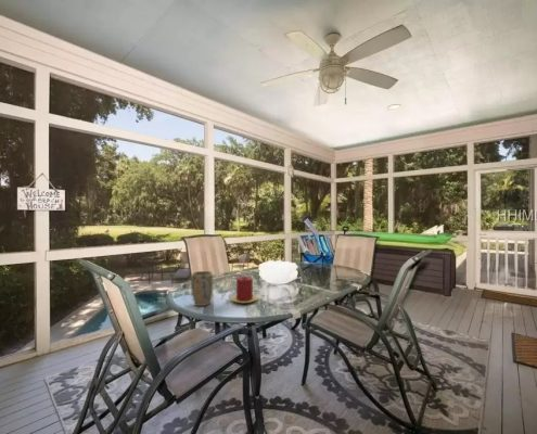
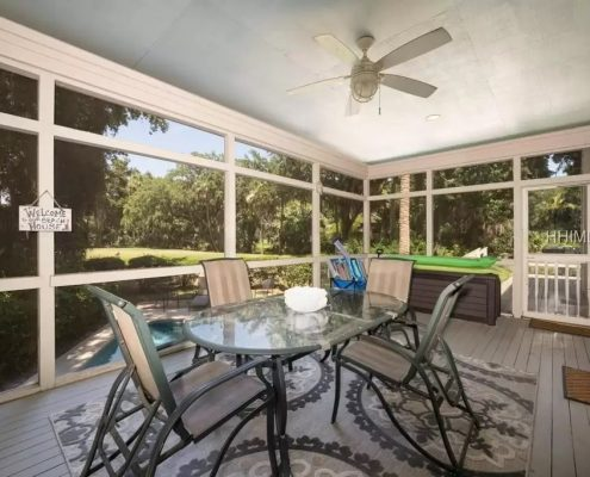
- candle (244, 289)
- plant pot (202, 288)
